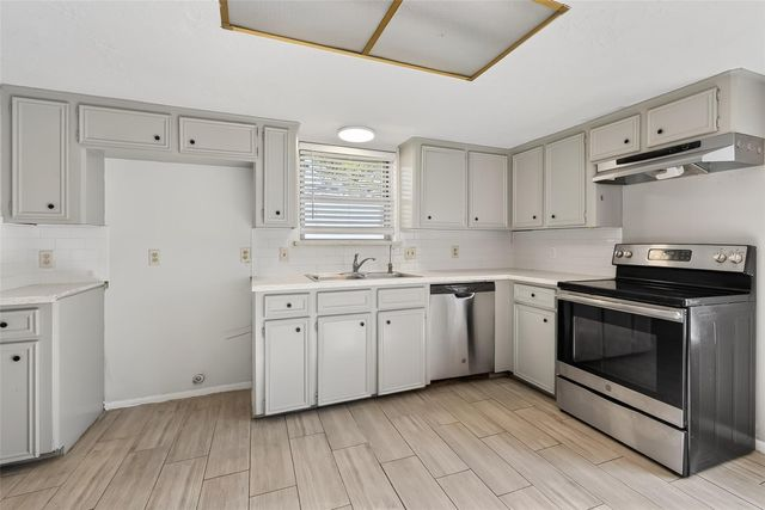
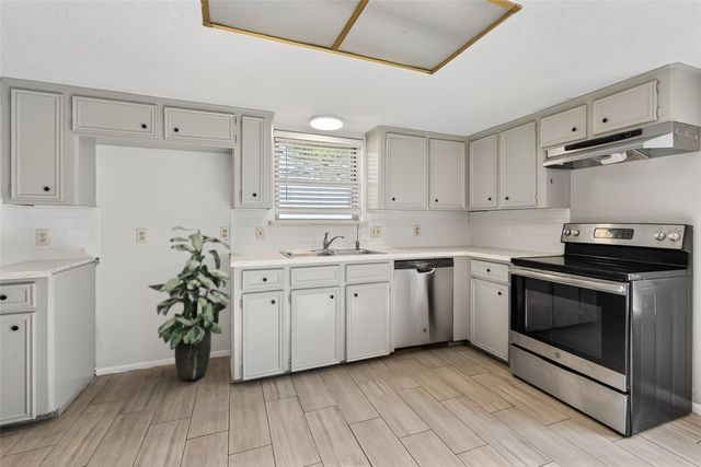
+ indoor plant (192, 301)
